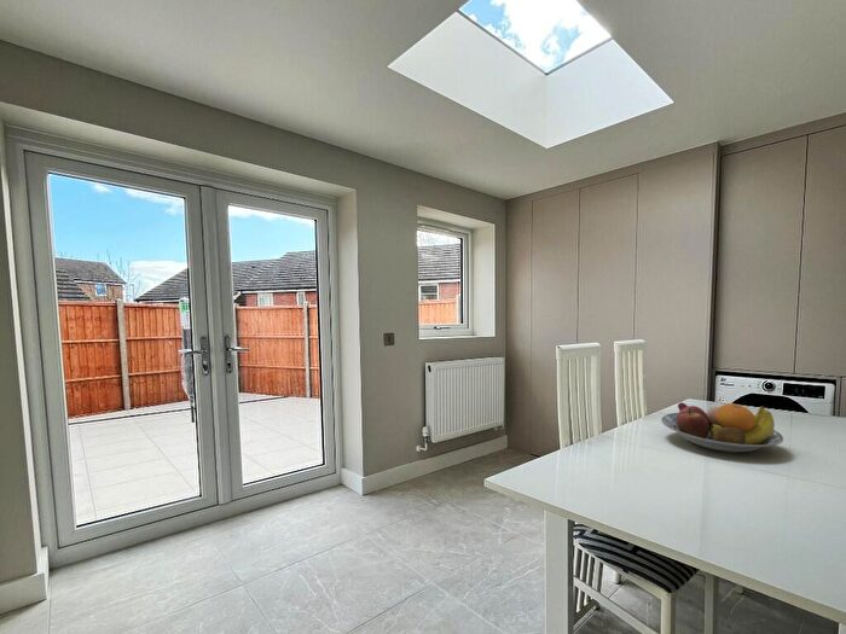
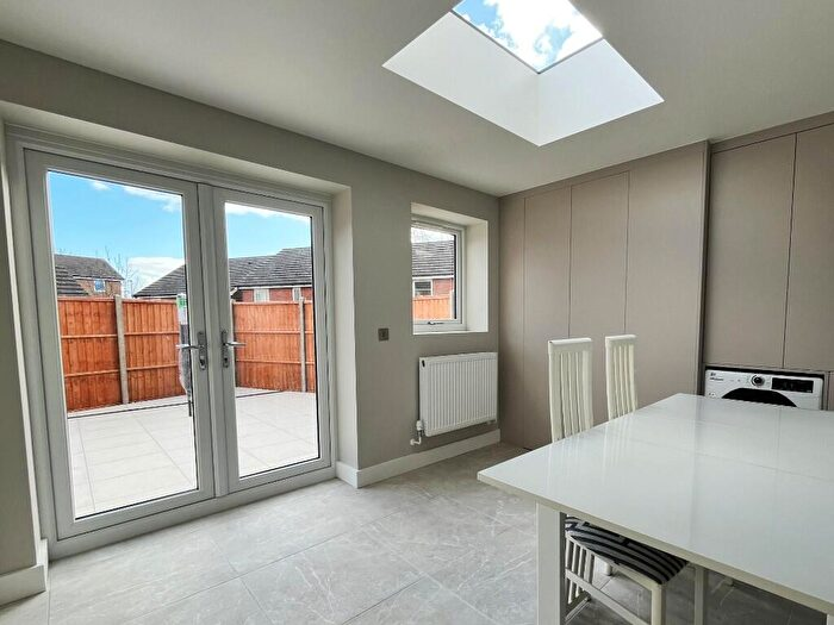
- fruit bowl (718, 423)
